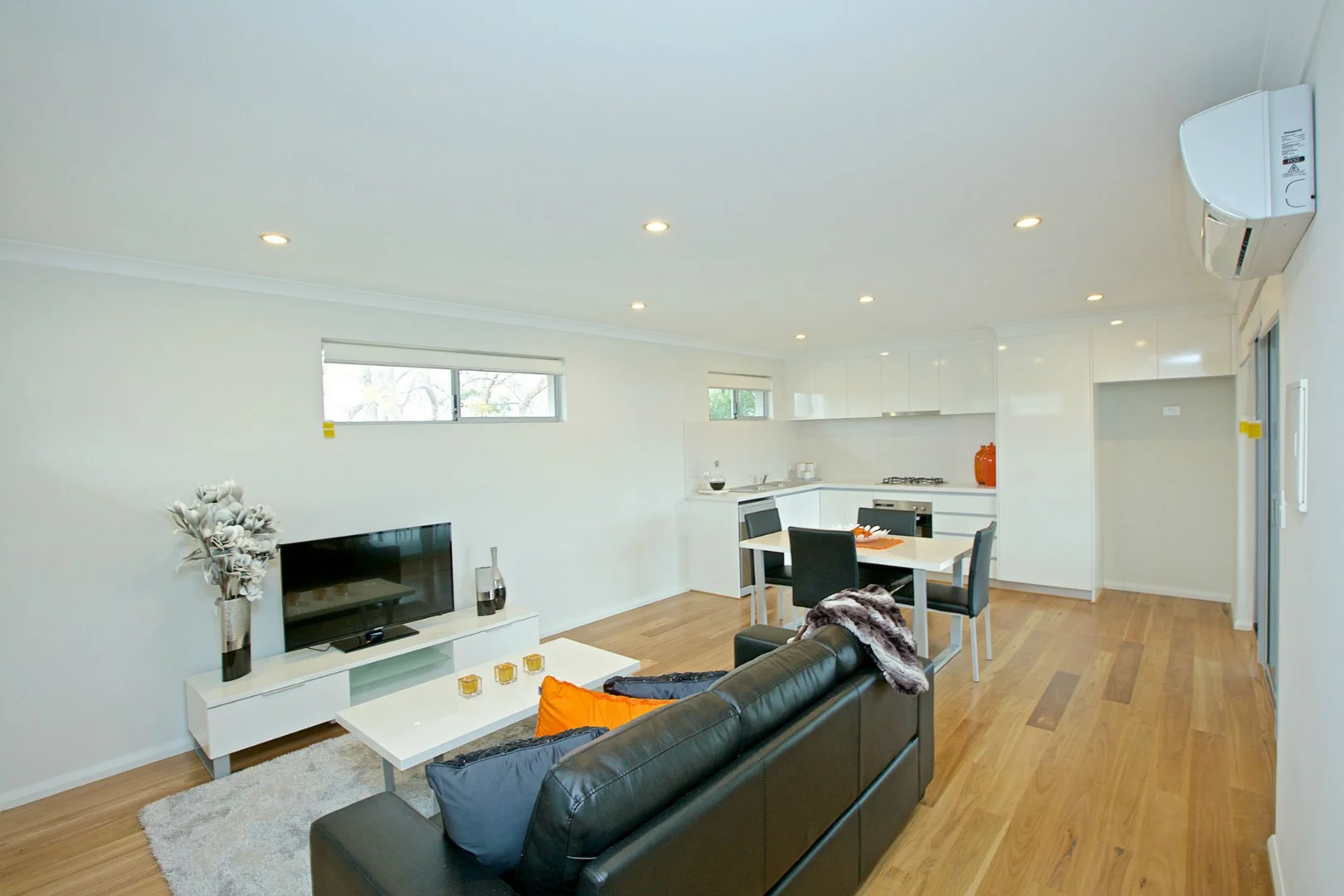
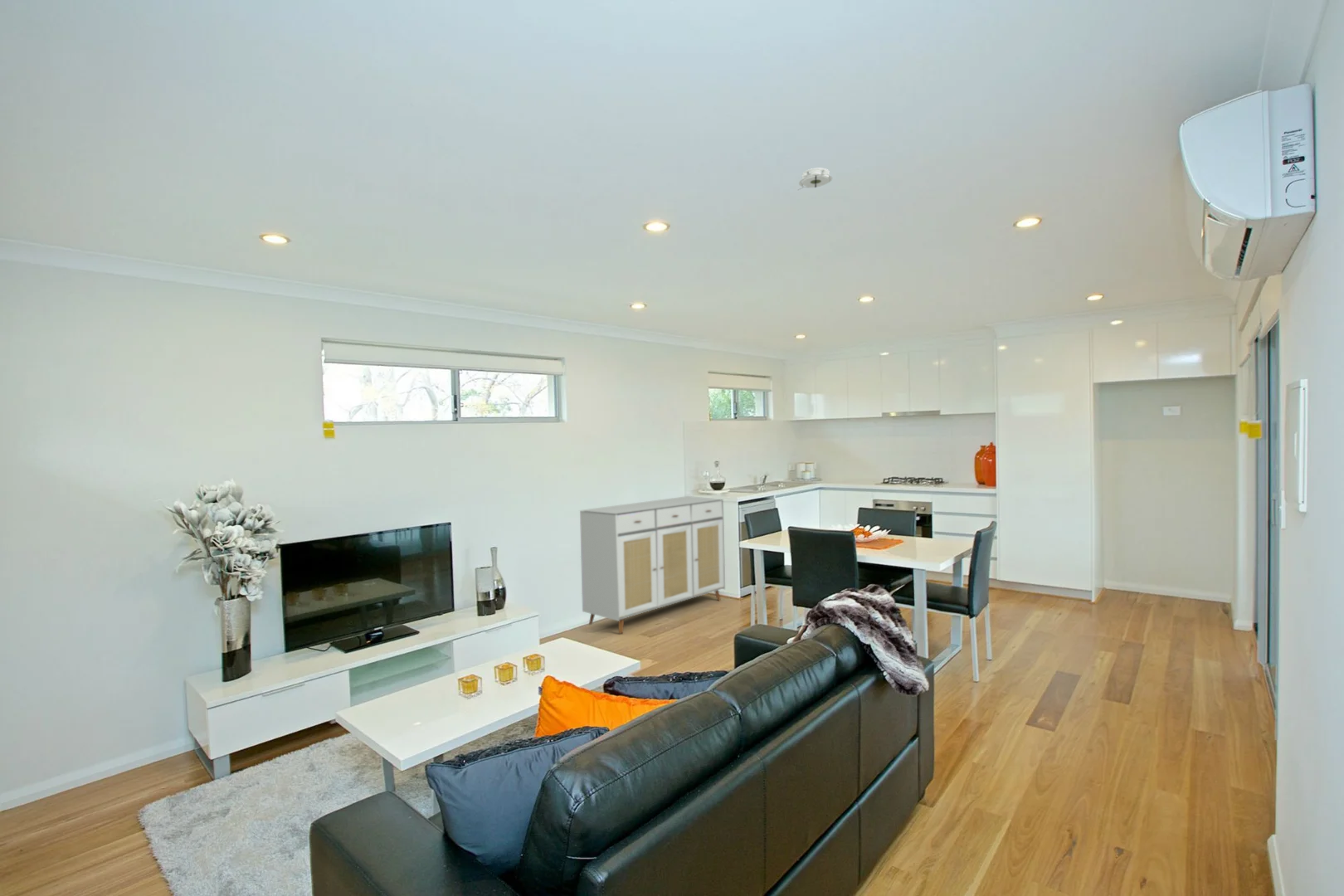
+ smoke detector (814, 178)
+ sideboard (657, 558)
